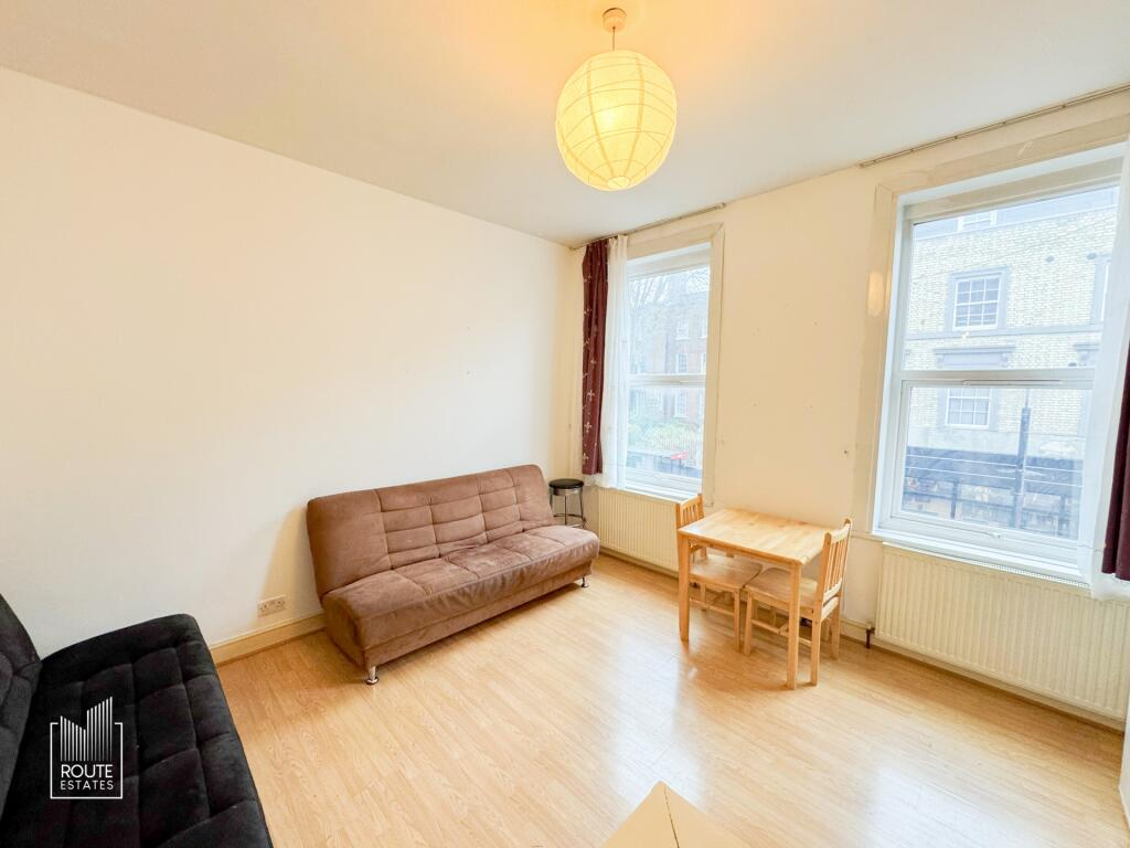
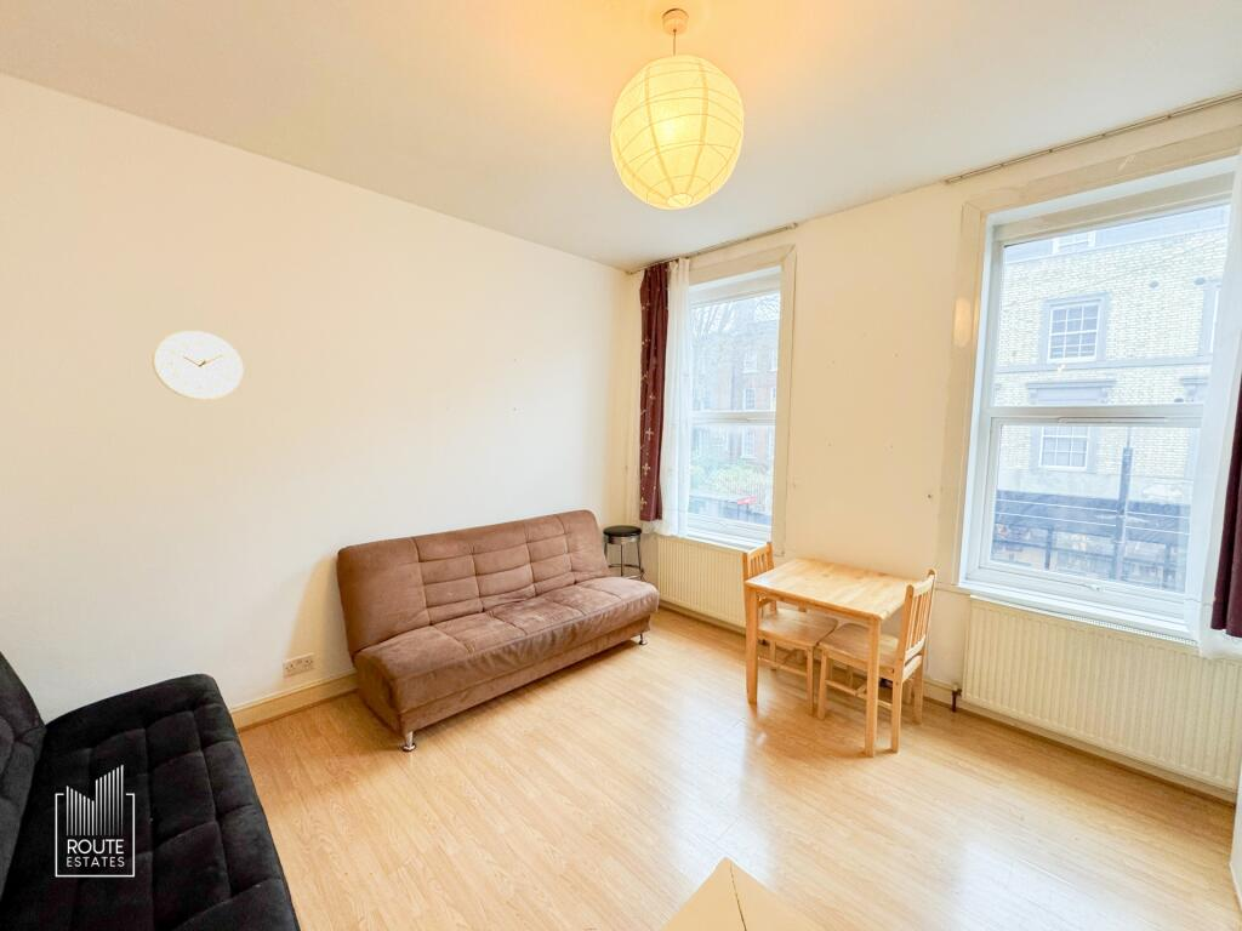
+ wall clock (199, 365)
